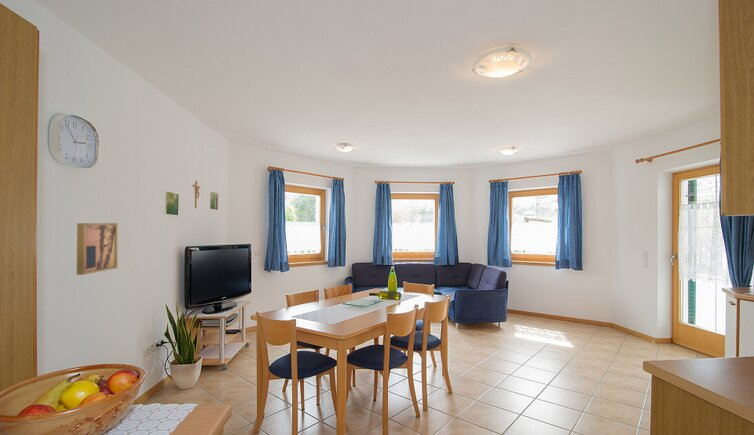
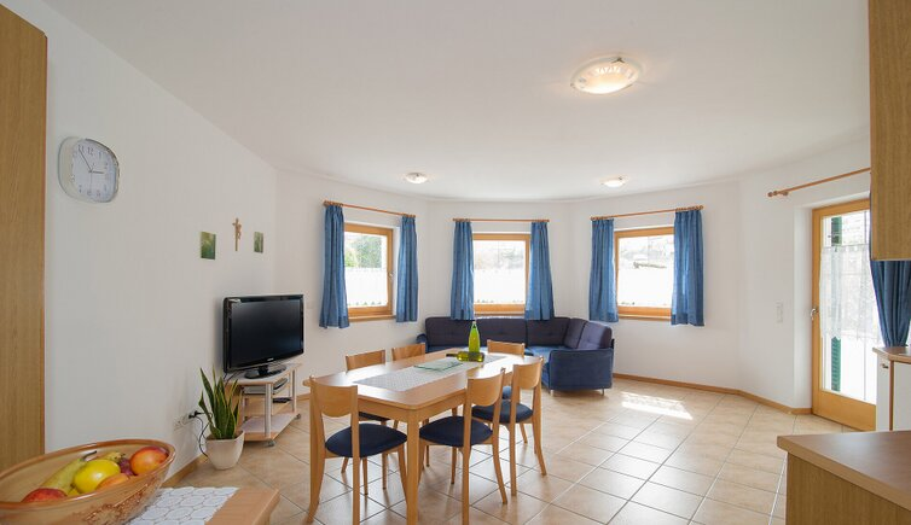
- wall art (98, 247)
